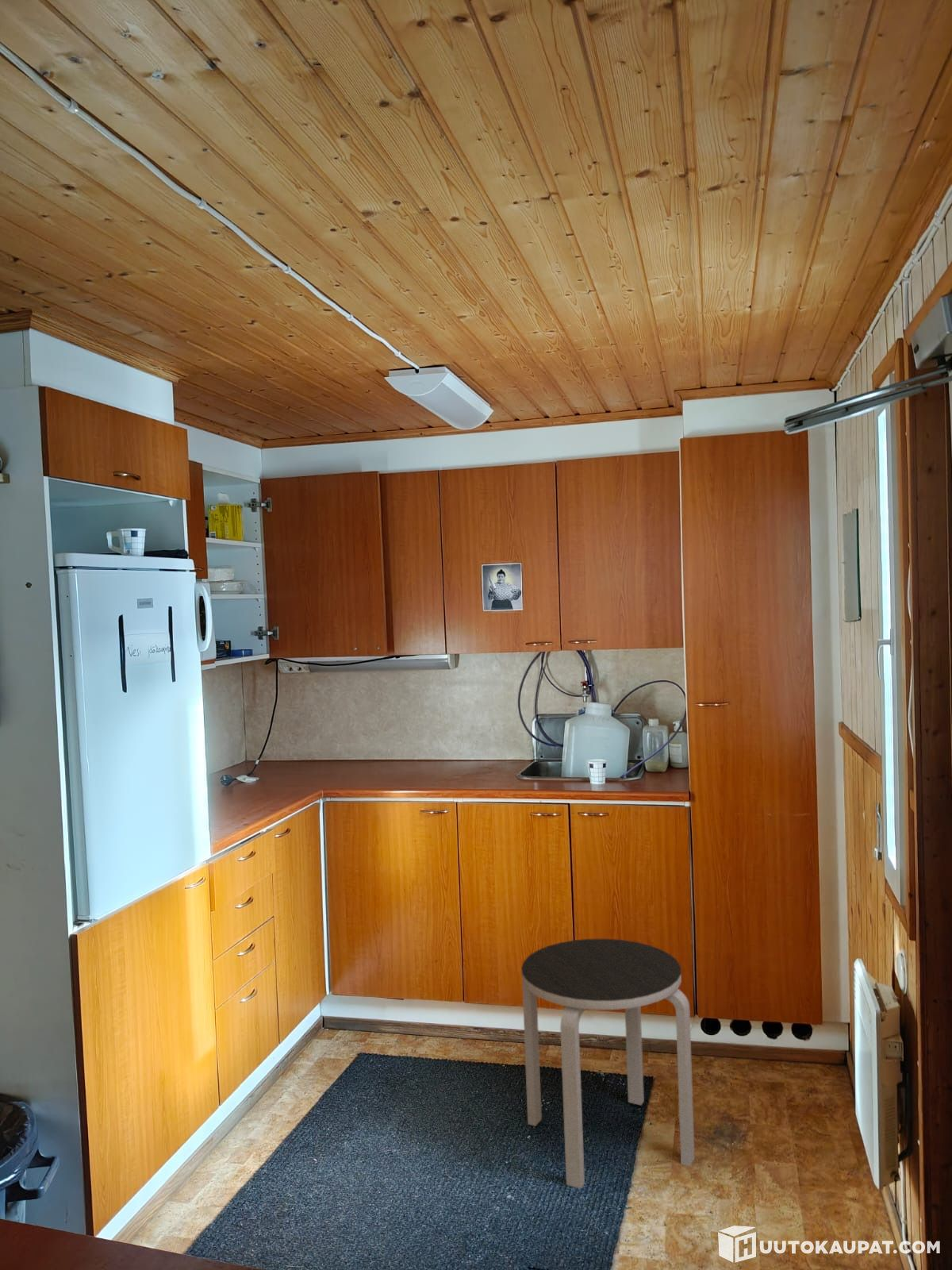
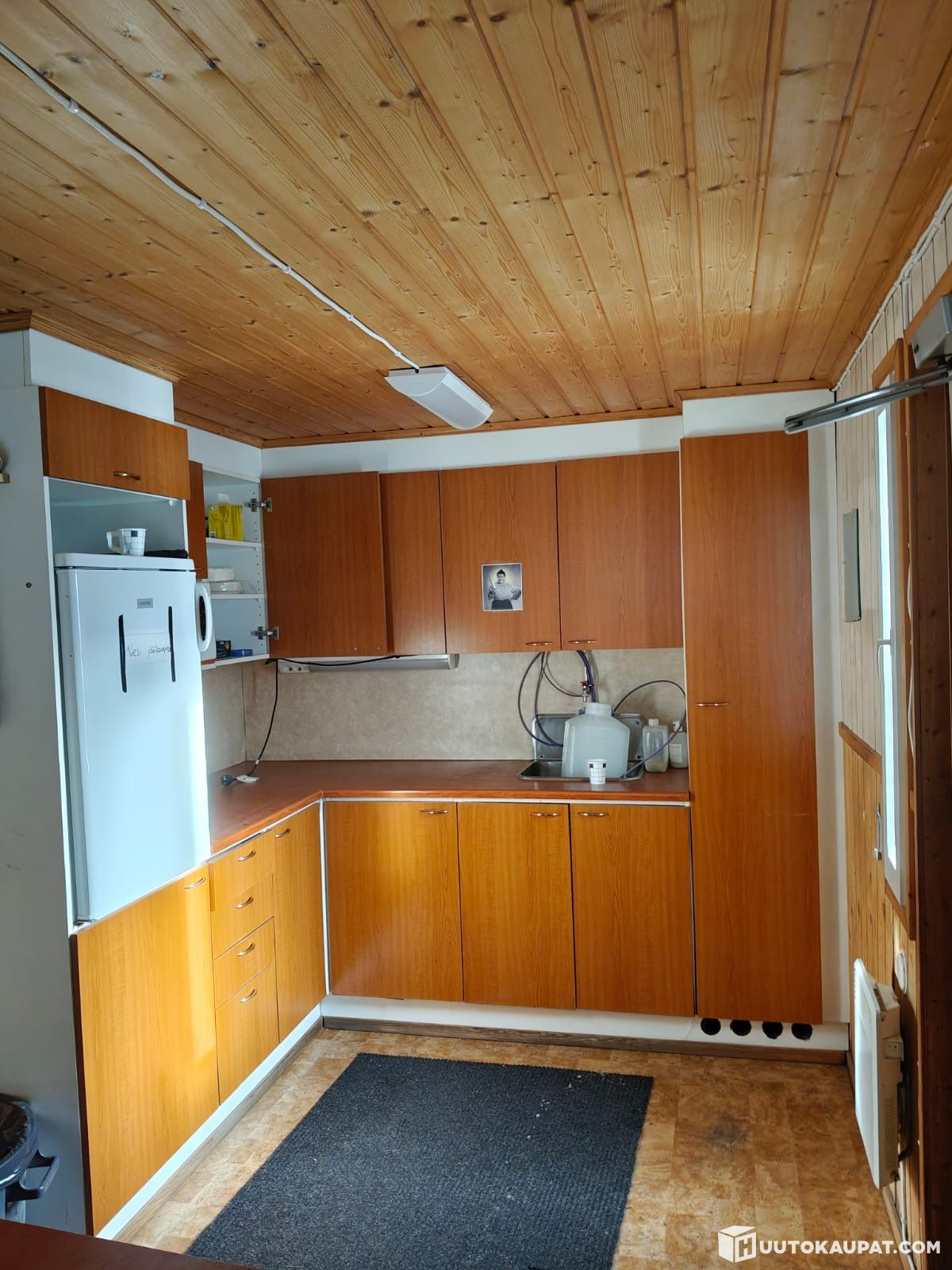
- side table (627, 1054)
